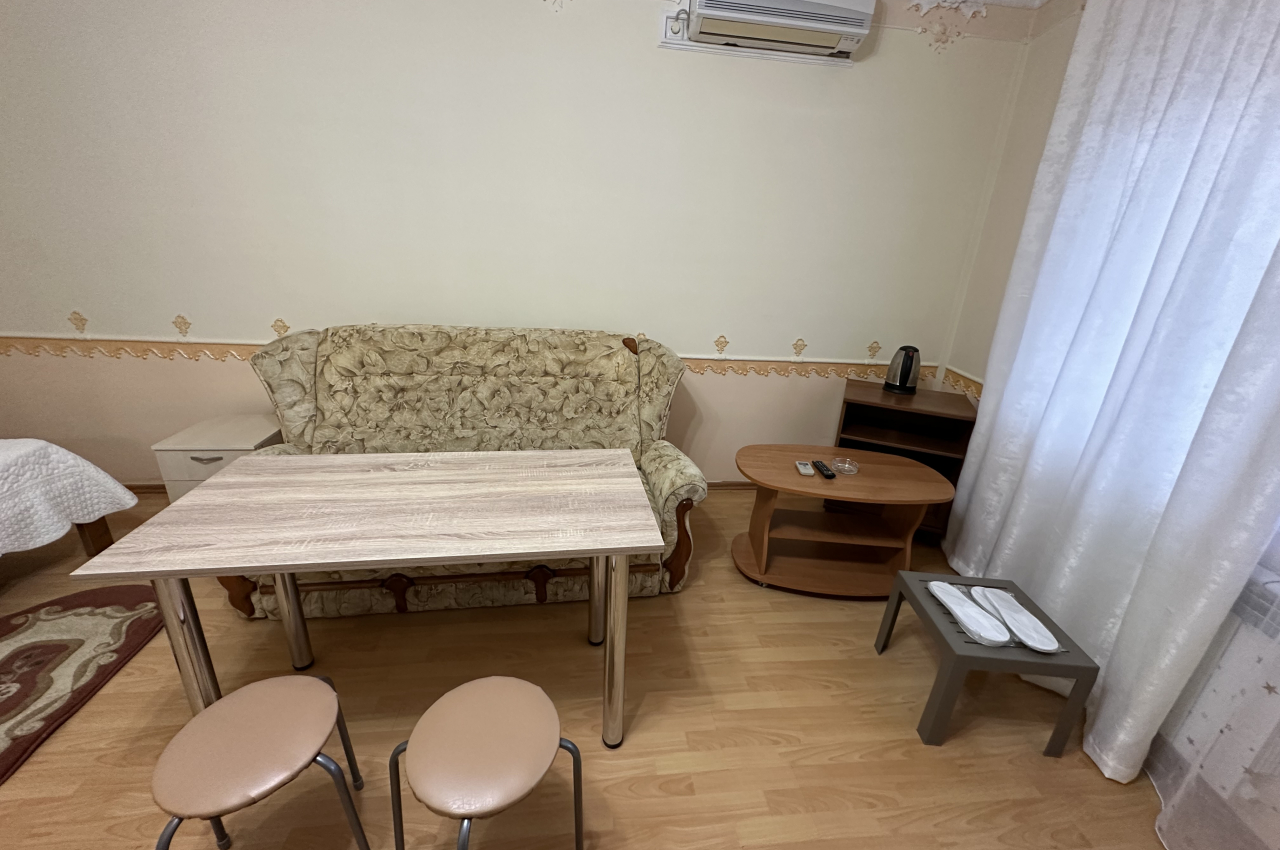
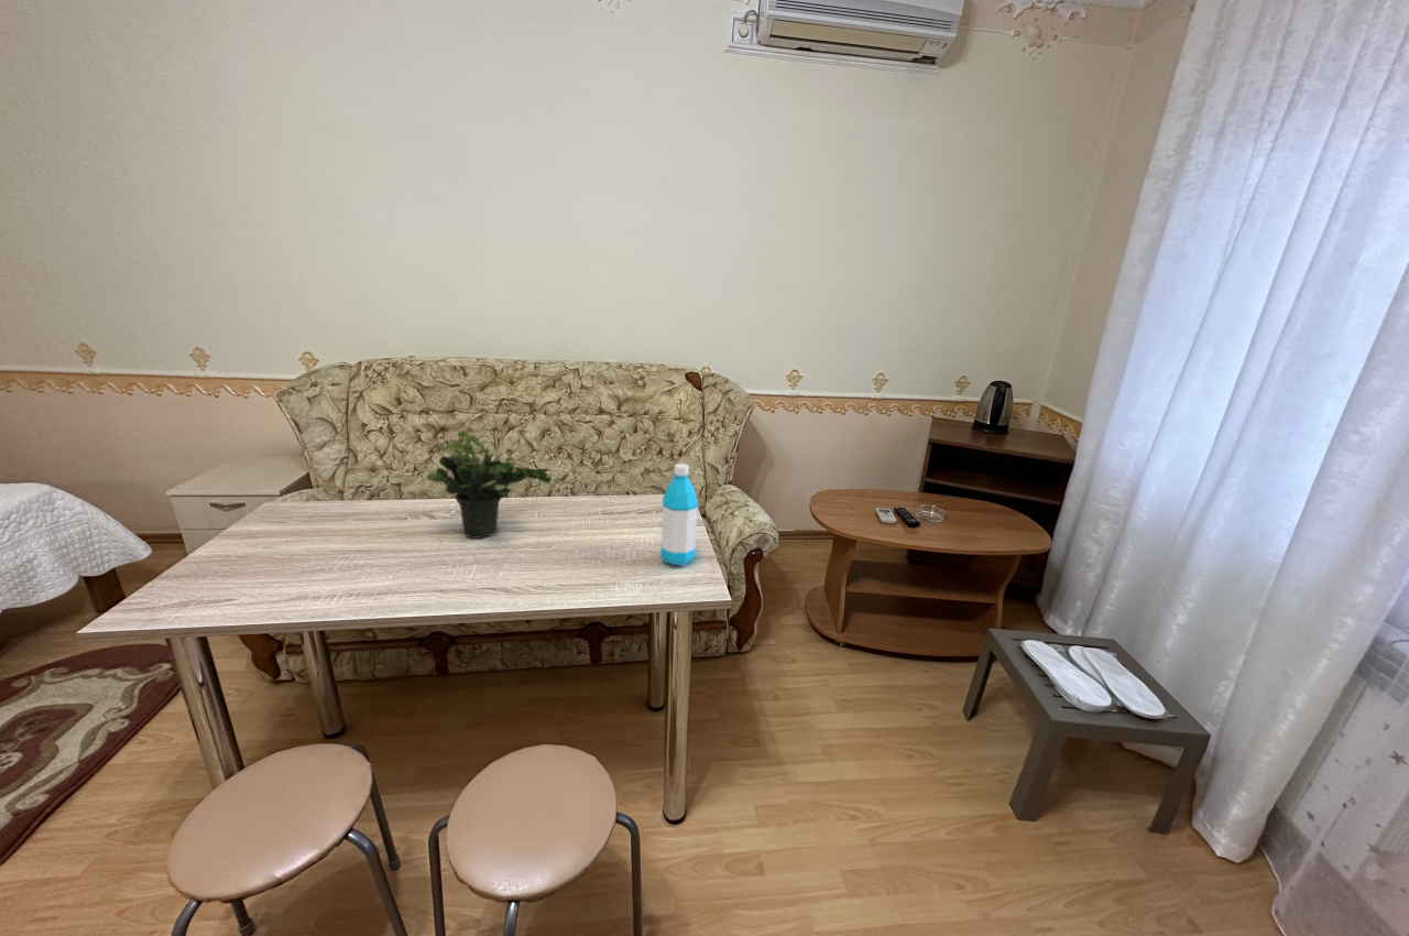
+ potted plant (489, 483)
+ water bottle (679, 514)
